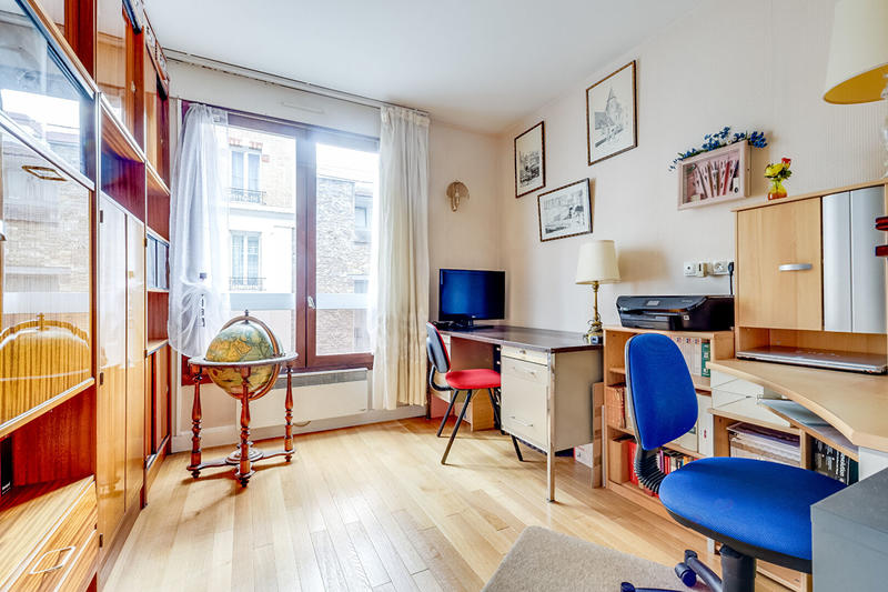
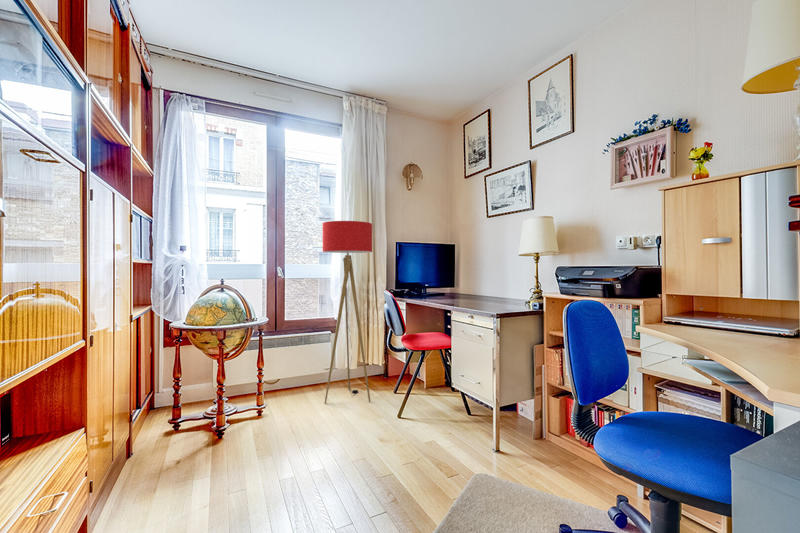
+ floor lamp (347, 310)
